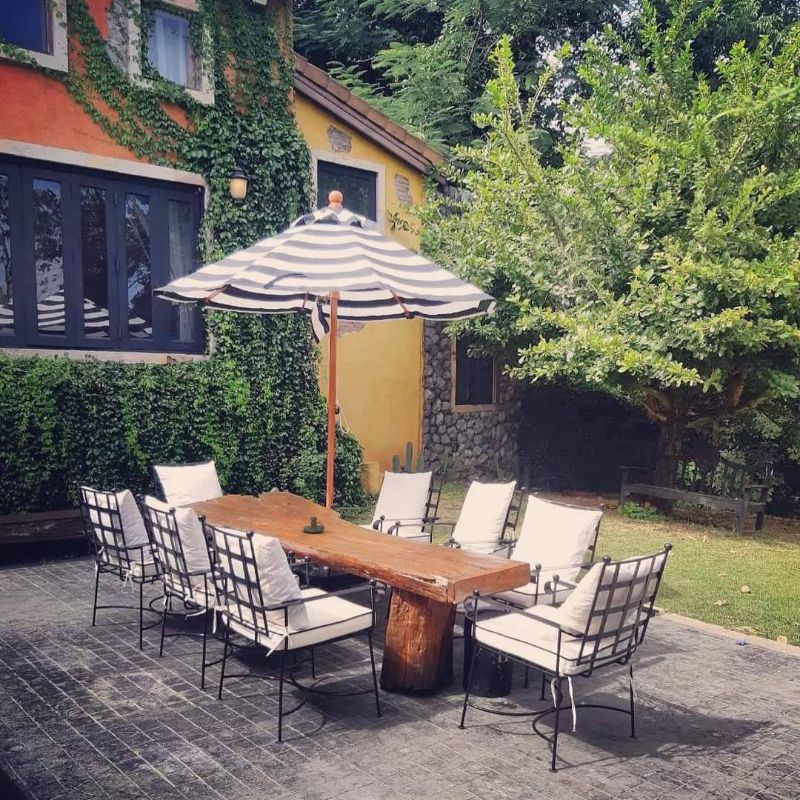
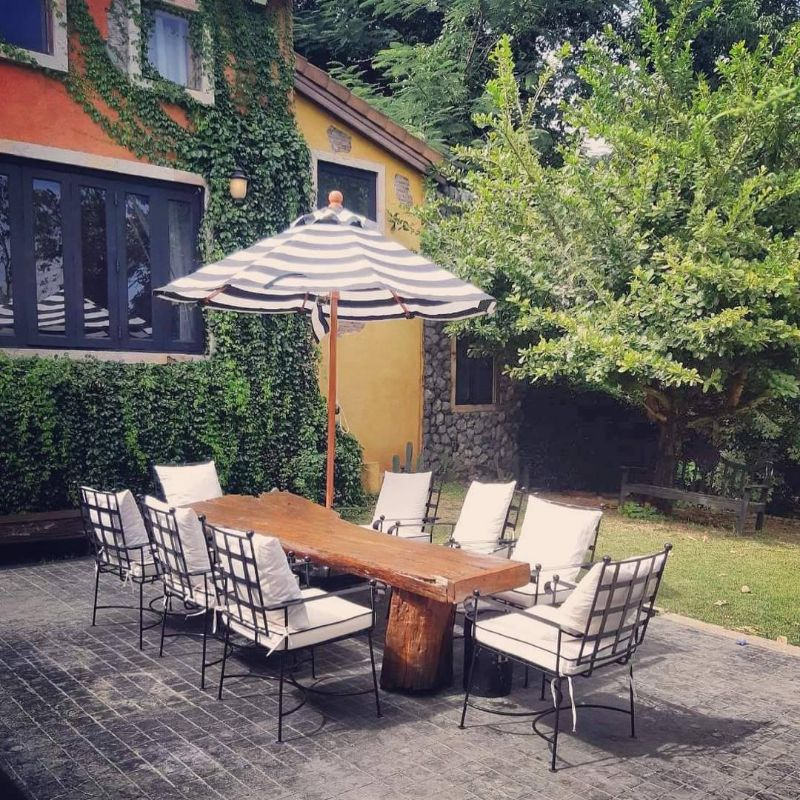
- candle holder (315, 525)
